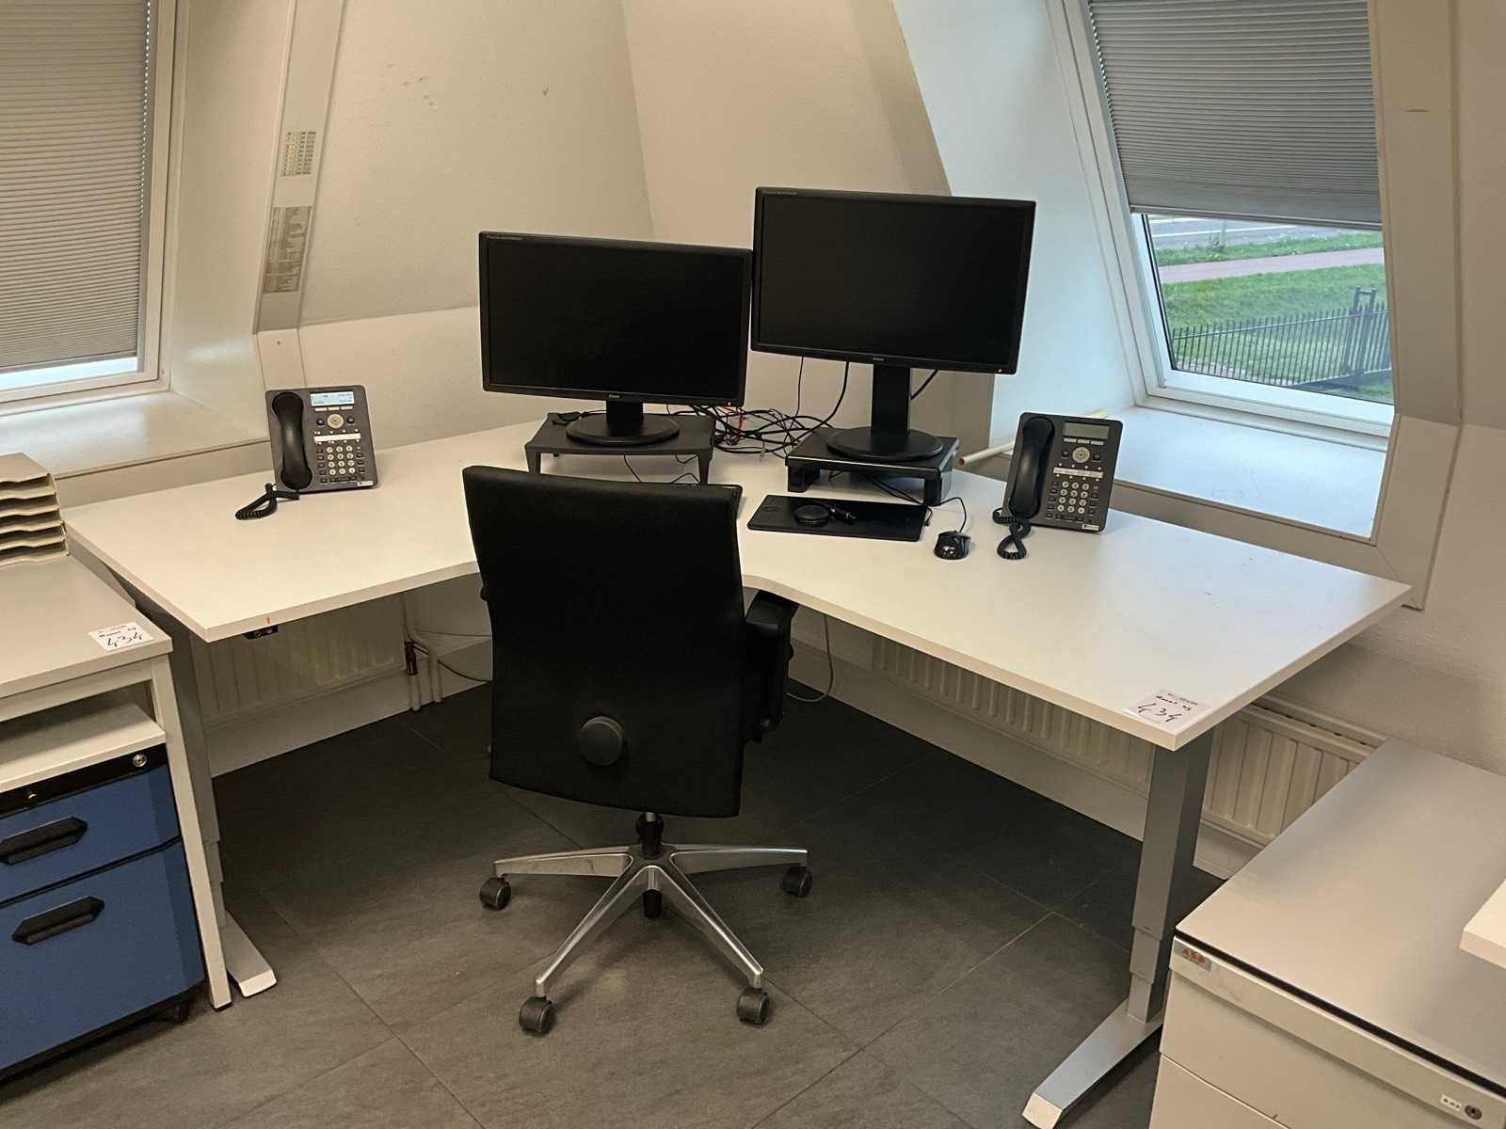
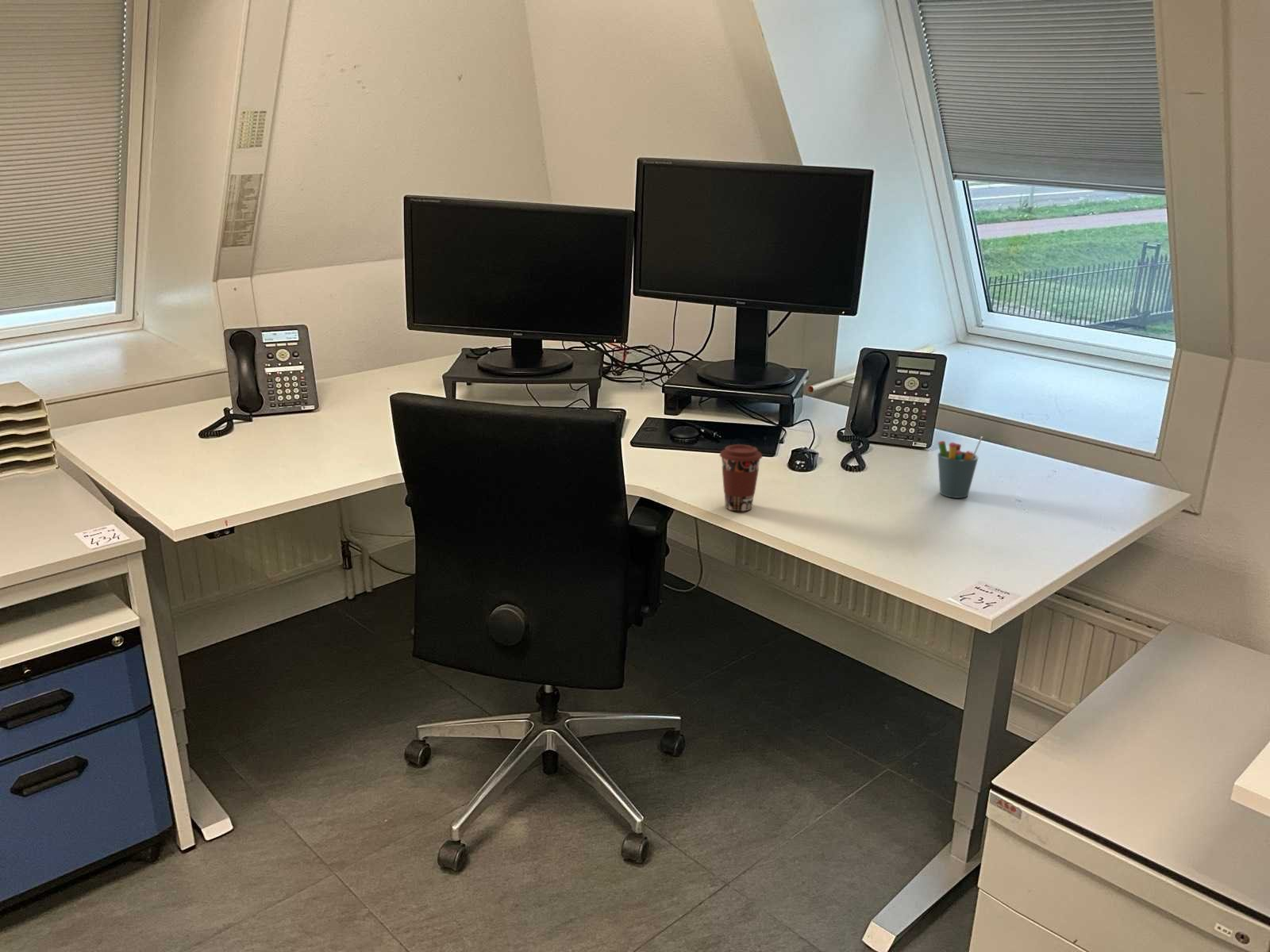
+ pen holder (956, 464)
+ coffee cup (740, 478)
